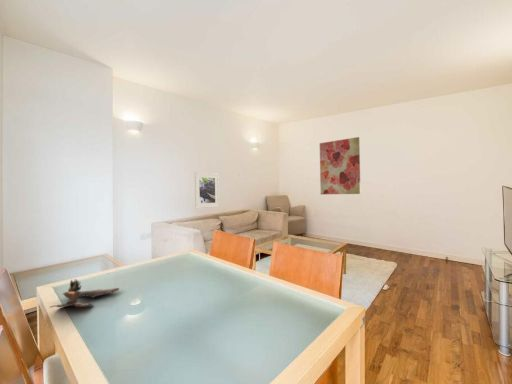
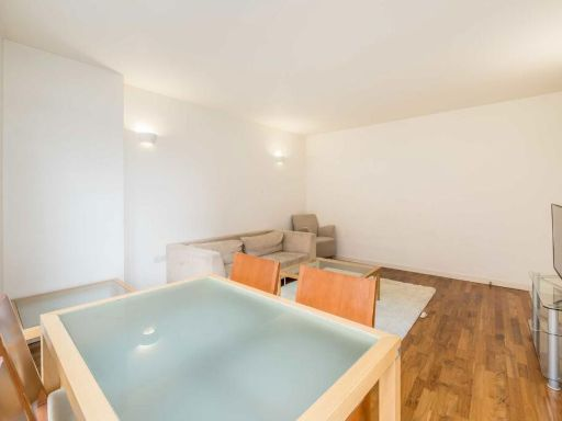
- wall art (338, 167)
- decorative bowl (86, 291)
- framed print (207, 190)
